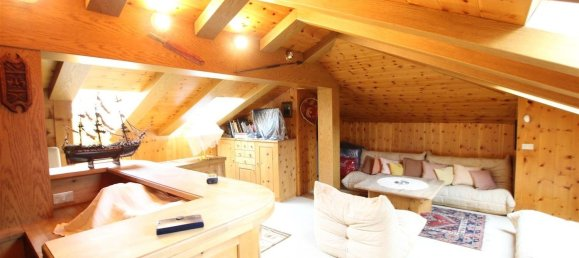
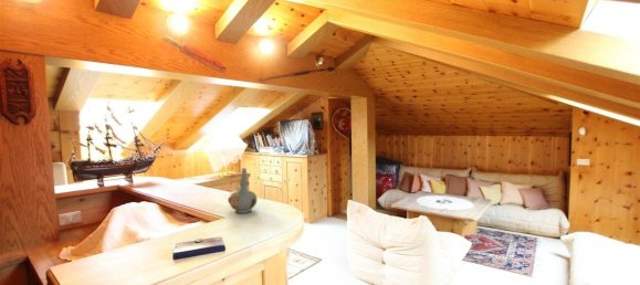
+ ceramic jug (242, 189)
